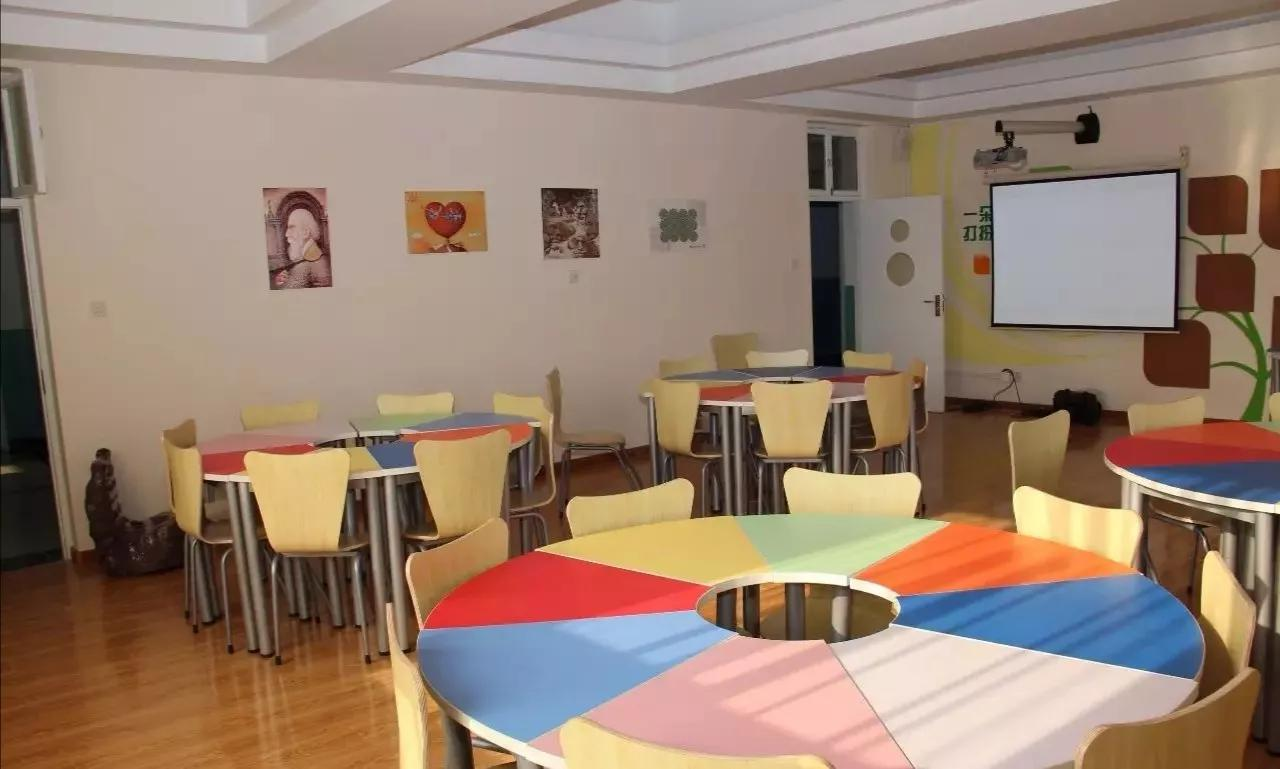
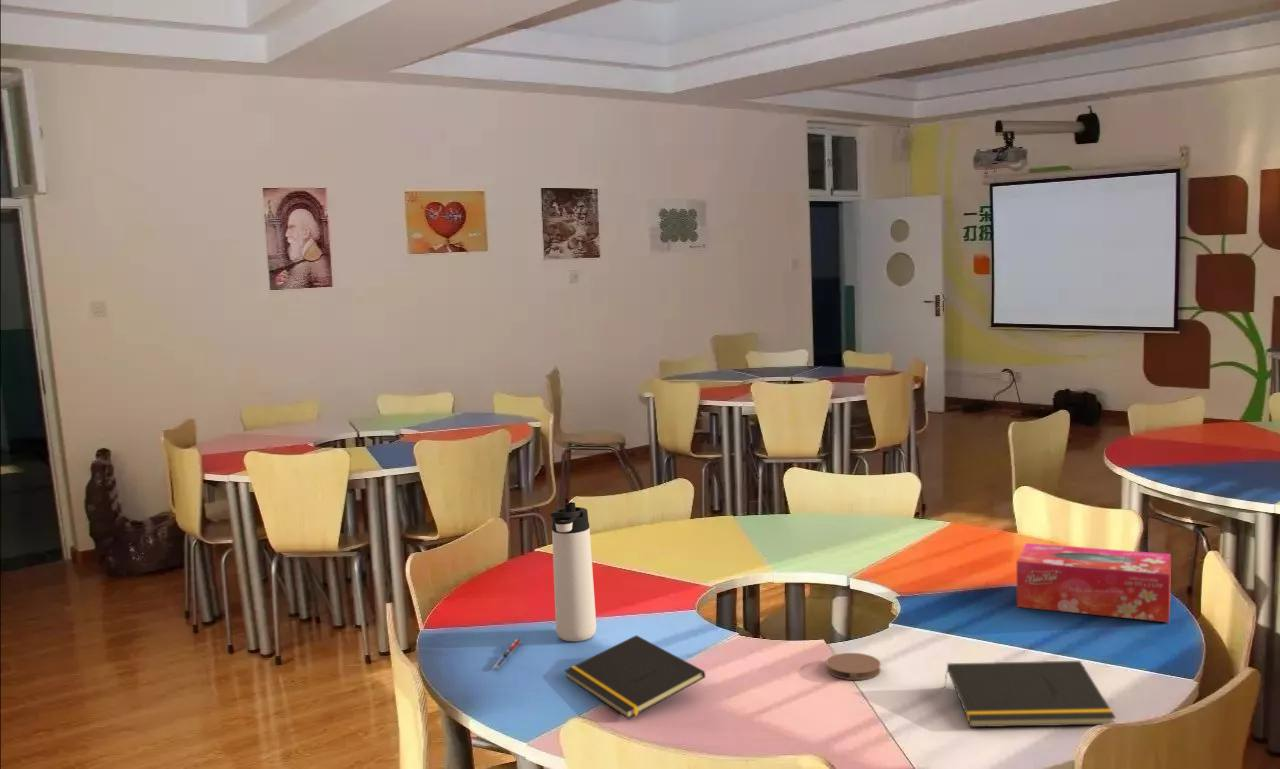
+ notepad (632, 674)
+ notepad (1027, 692)
+ thermos bottle (570, 572)
+ coaster (853, 666)
+ tissue box (1093, 580)
+ pen (507, 652)
